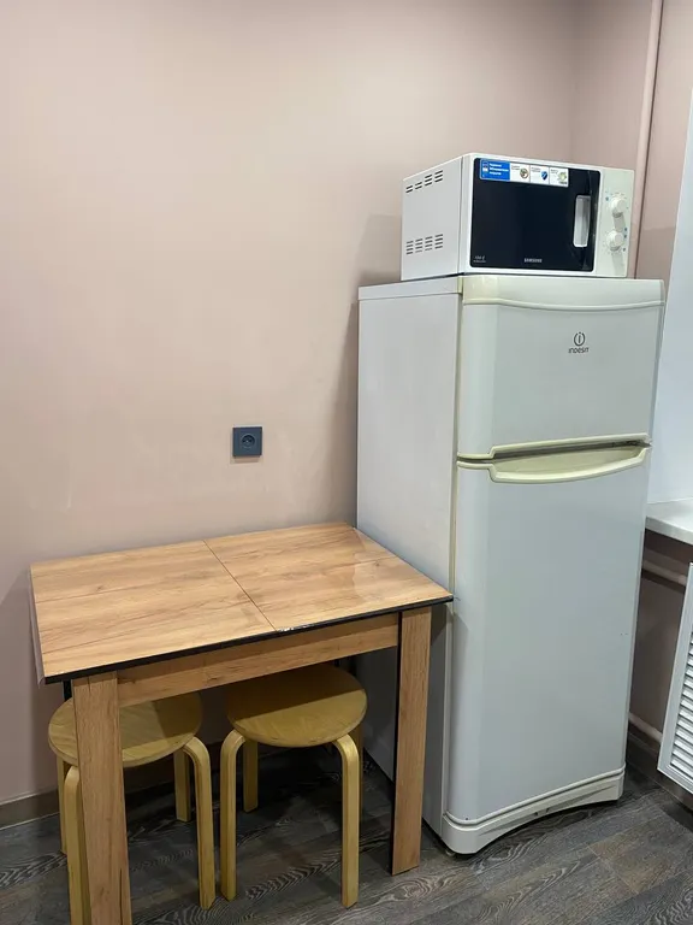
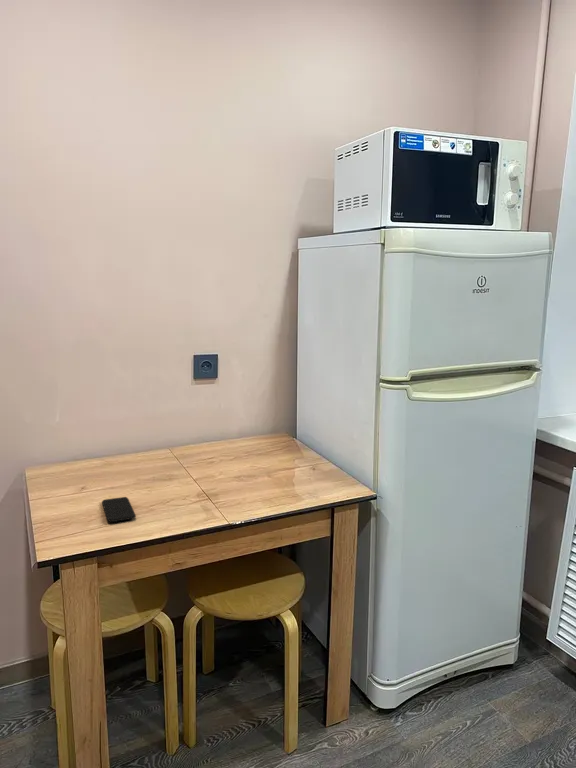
+ smartphone (118, 508)
